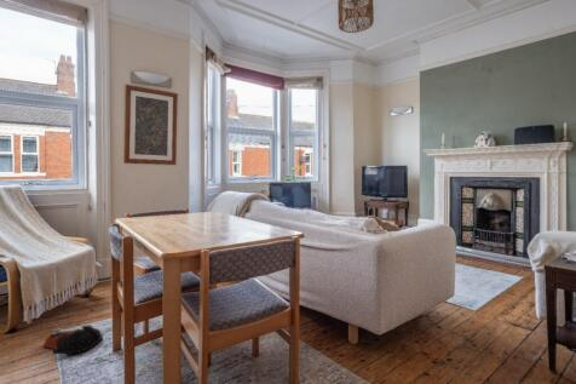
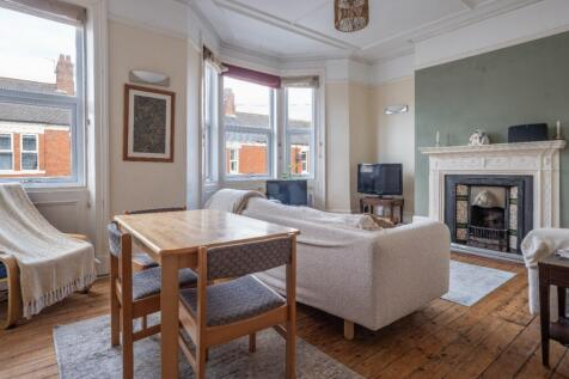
- bag (70, 336)
